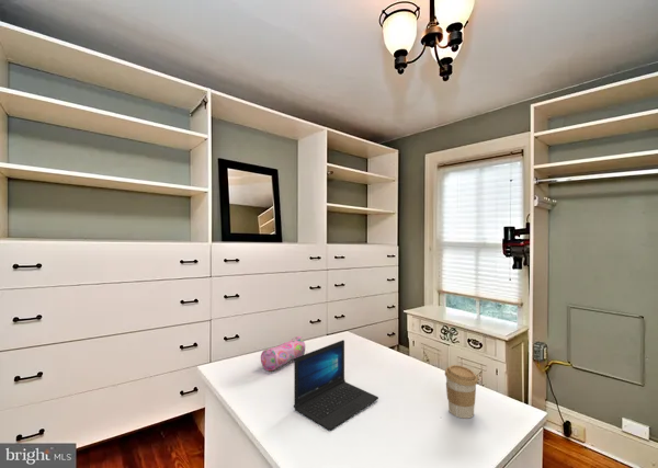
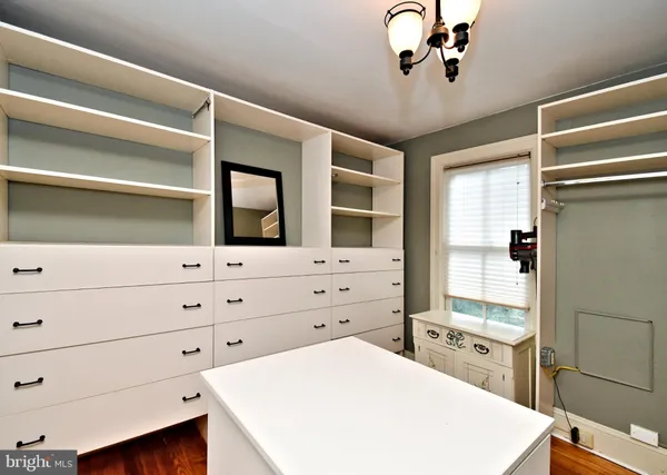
- coffee cup (461, 390)
- laptop (337, 379)
- pencil case (284, 352)
